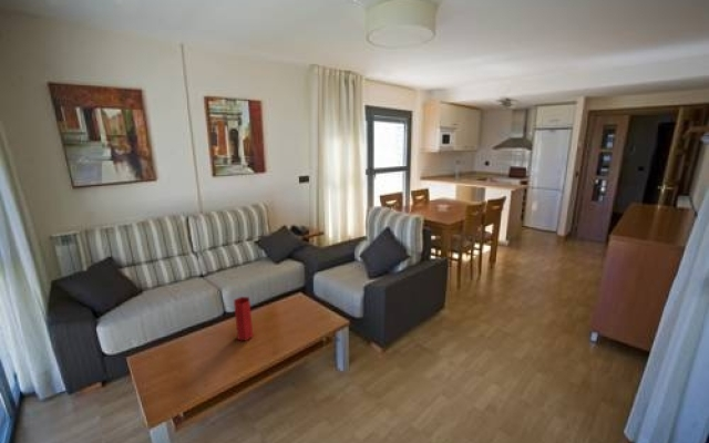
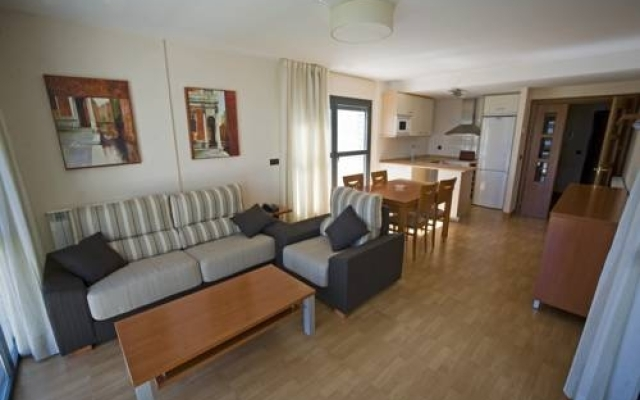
- vase (243, 318)
